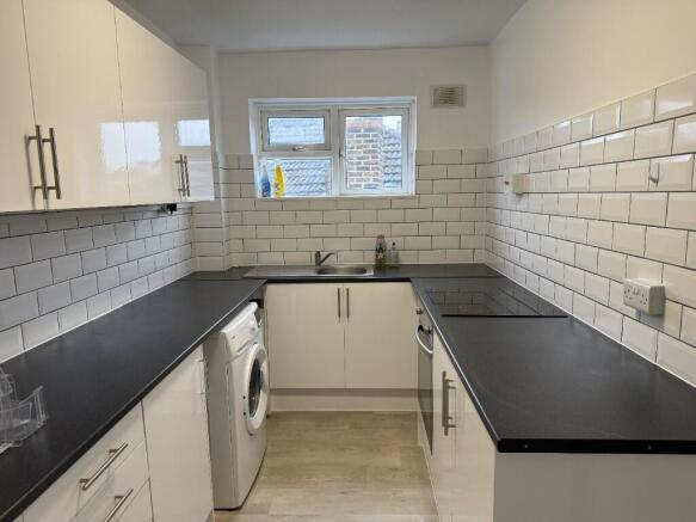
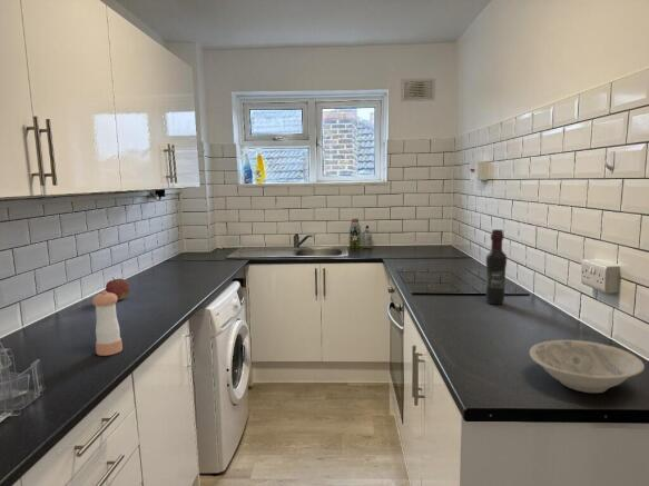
+ bowl (582, 368)
+ pepper shaker (107, 321)
+ apple (117, 288)
+ wine bottle (495, 266)
